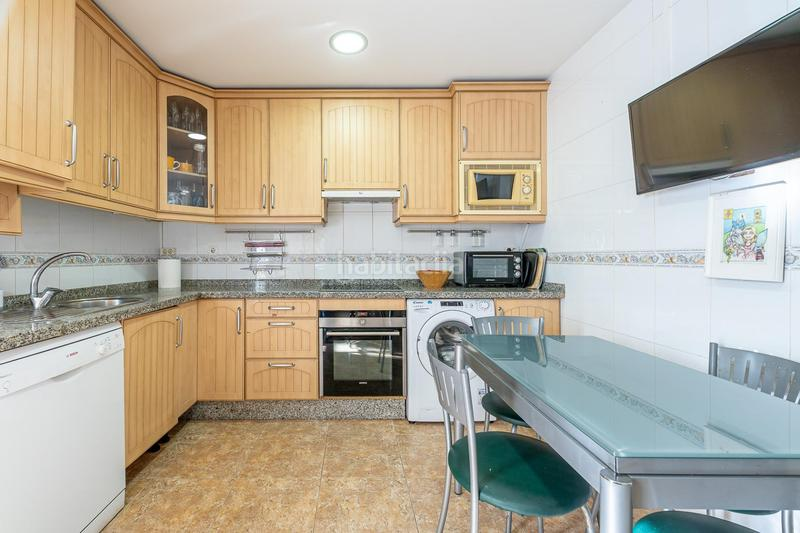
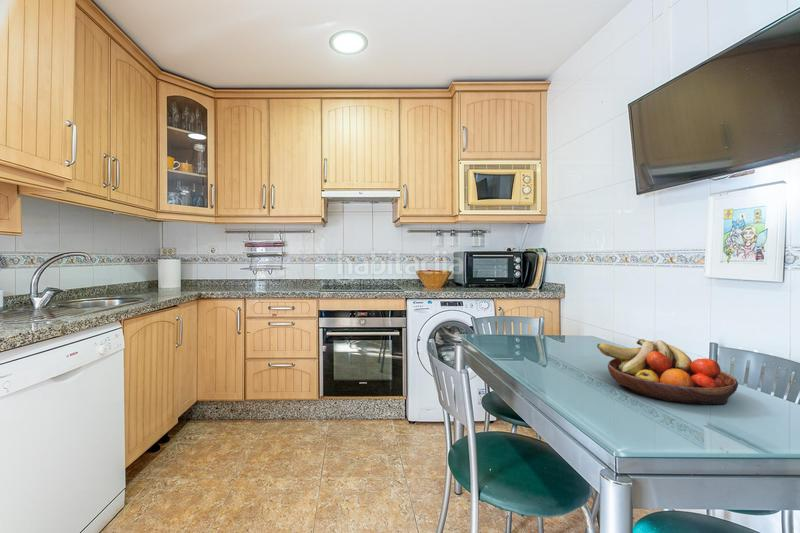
+ fruit bowl (666, 366)
